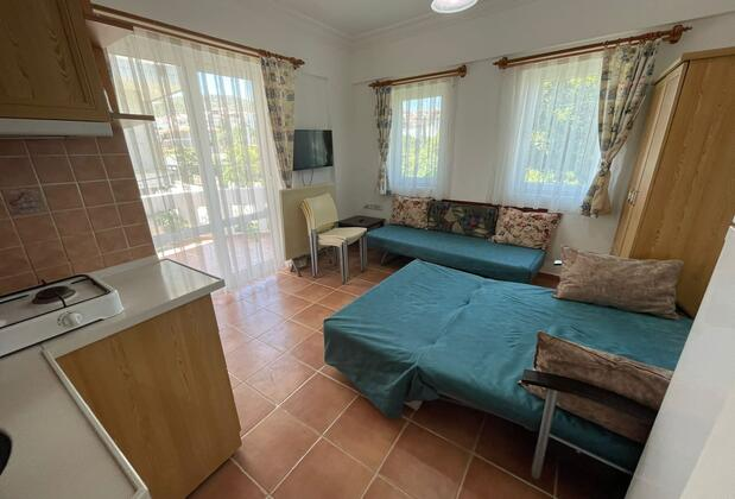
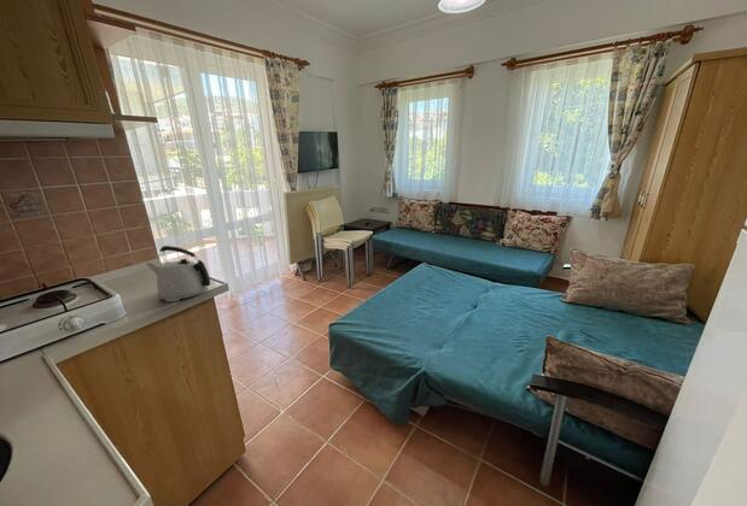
+ kettle (177, 269)
